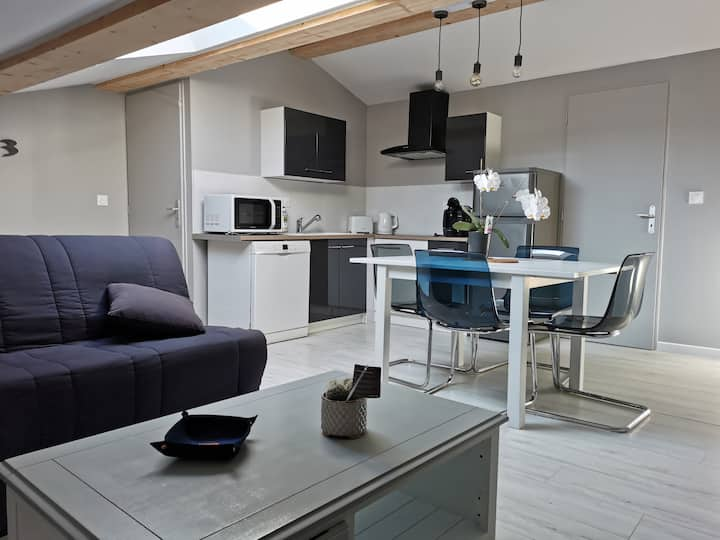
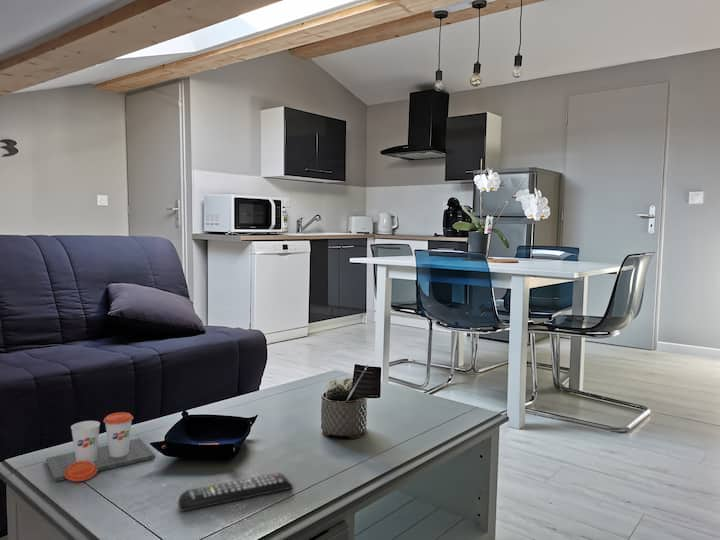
+ cup (97, 441)
+ remote control (237, 491)
